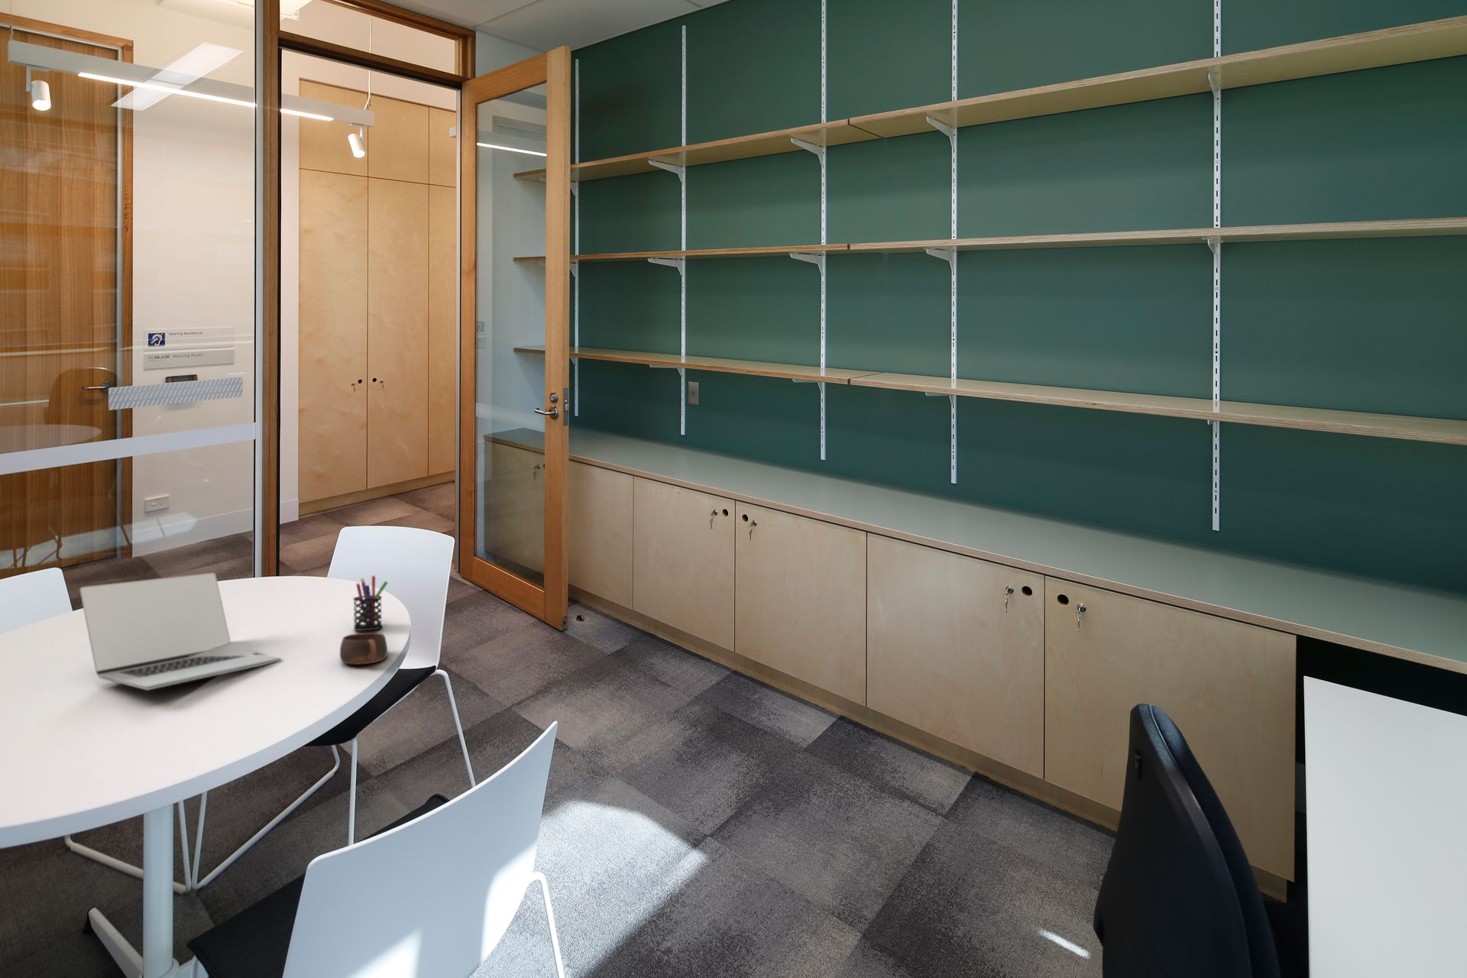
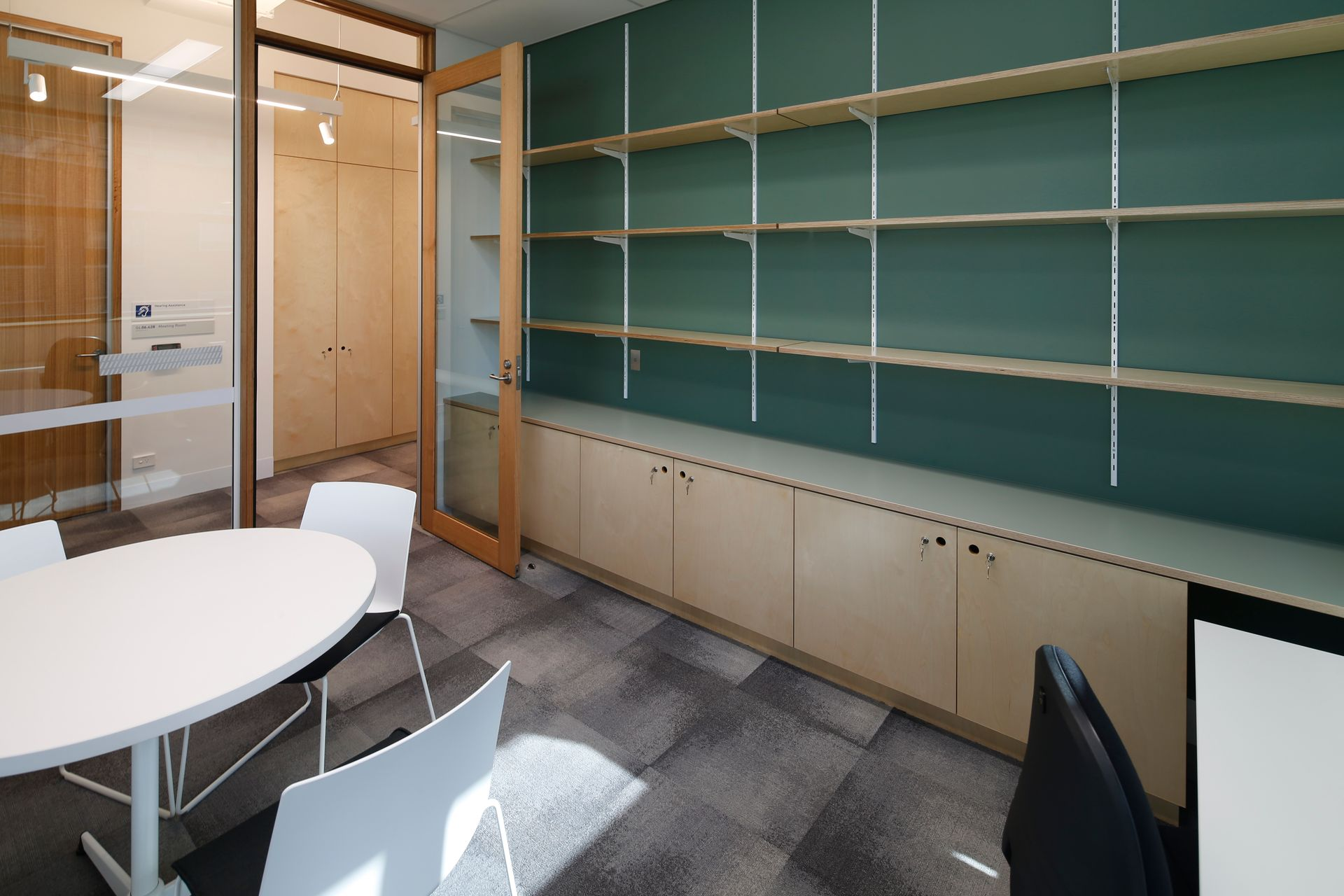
- laptop (183, 625)
- pen holder (371, 600)
- cup (363, 648)
